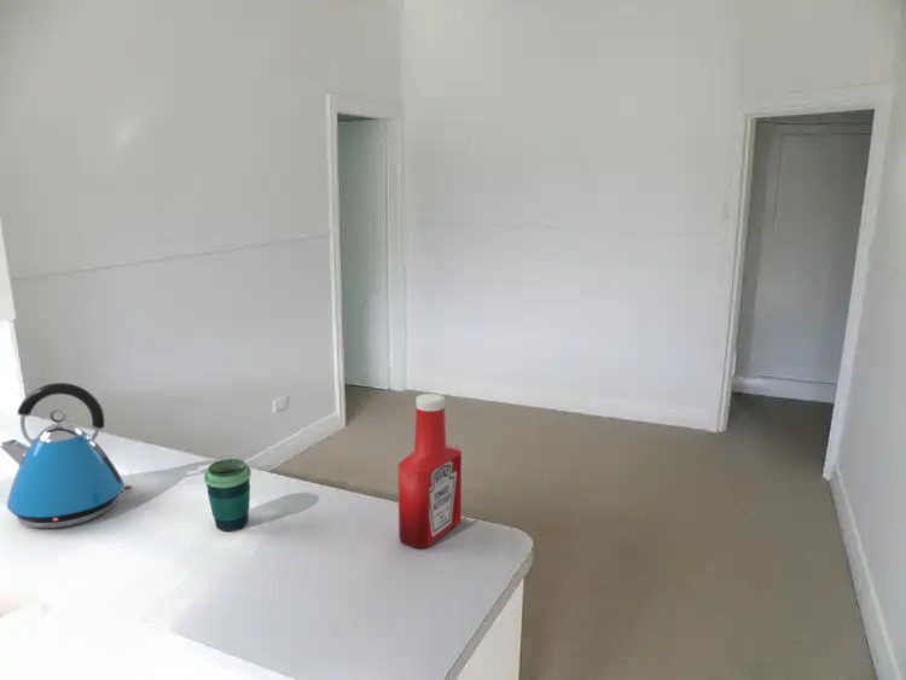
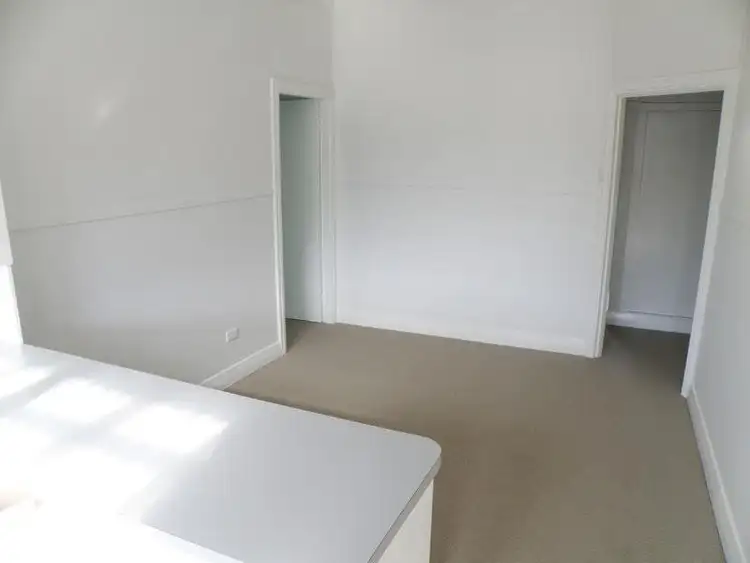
- soap bottle (430, 464)
- cup (228, 496)
- kettle (65, 446)
